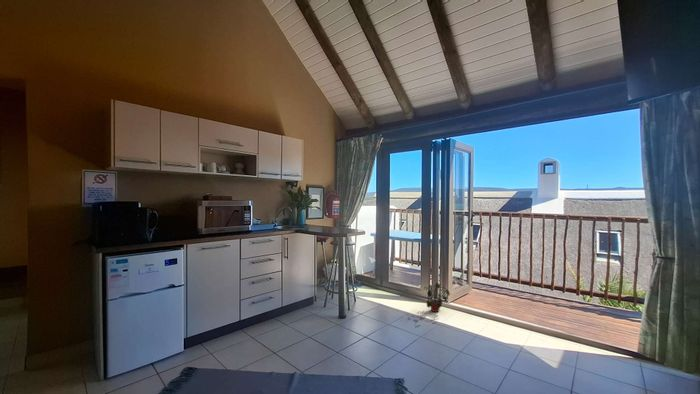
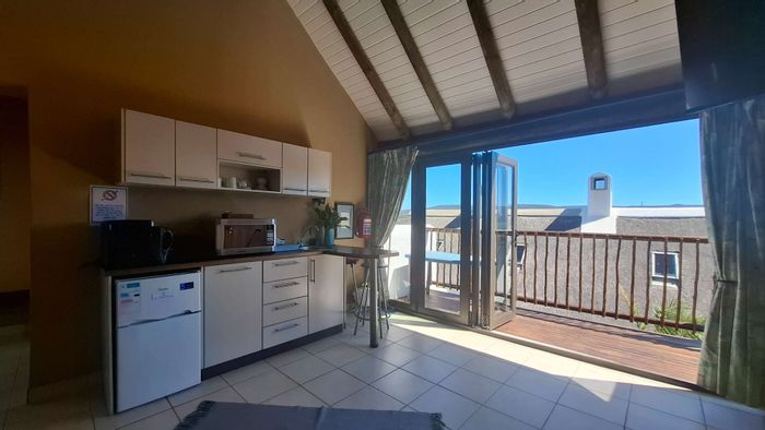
- potted plant (436, 295)
